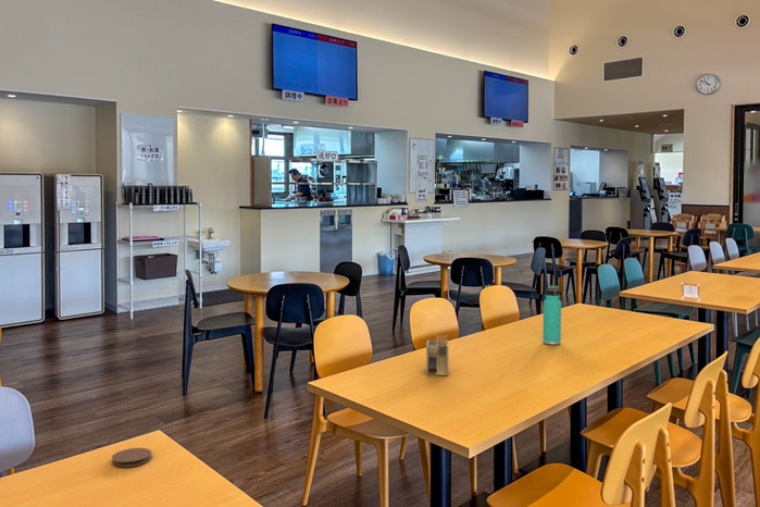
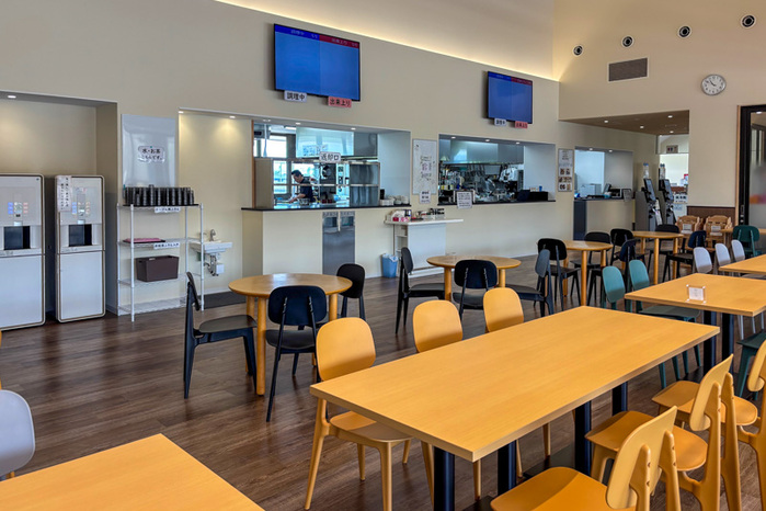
- thermos bottle (551, 313)
- coaster (132, 457)
- napkin holder (437, 353)
